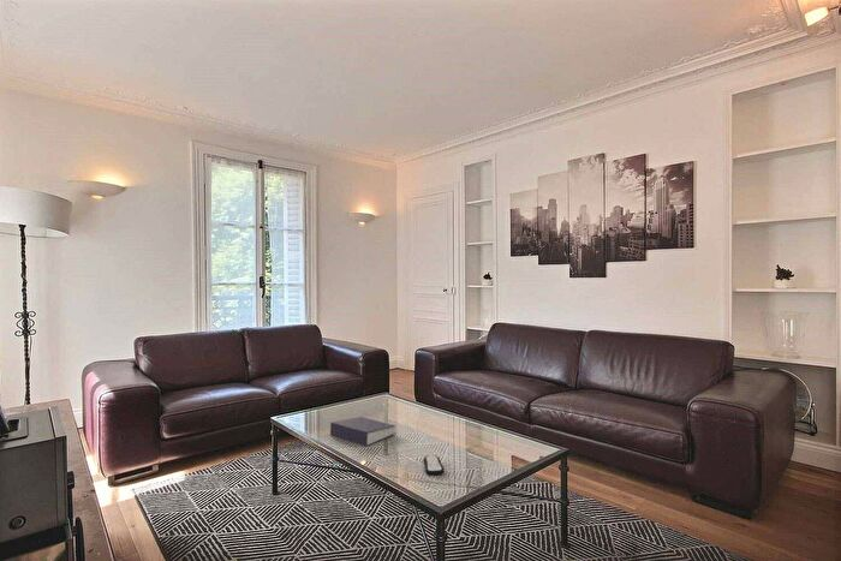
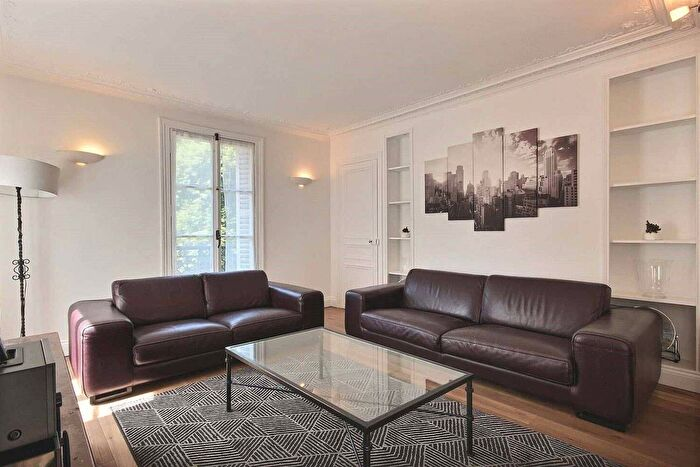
- remote control (433, 464)
- book (363, 428)
